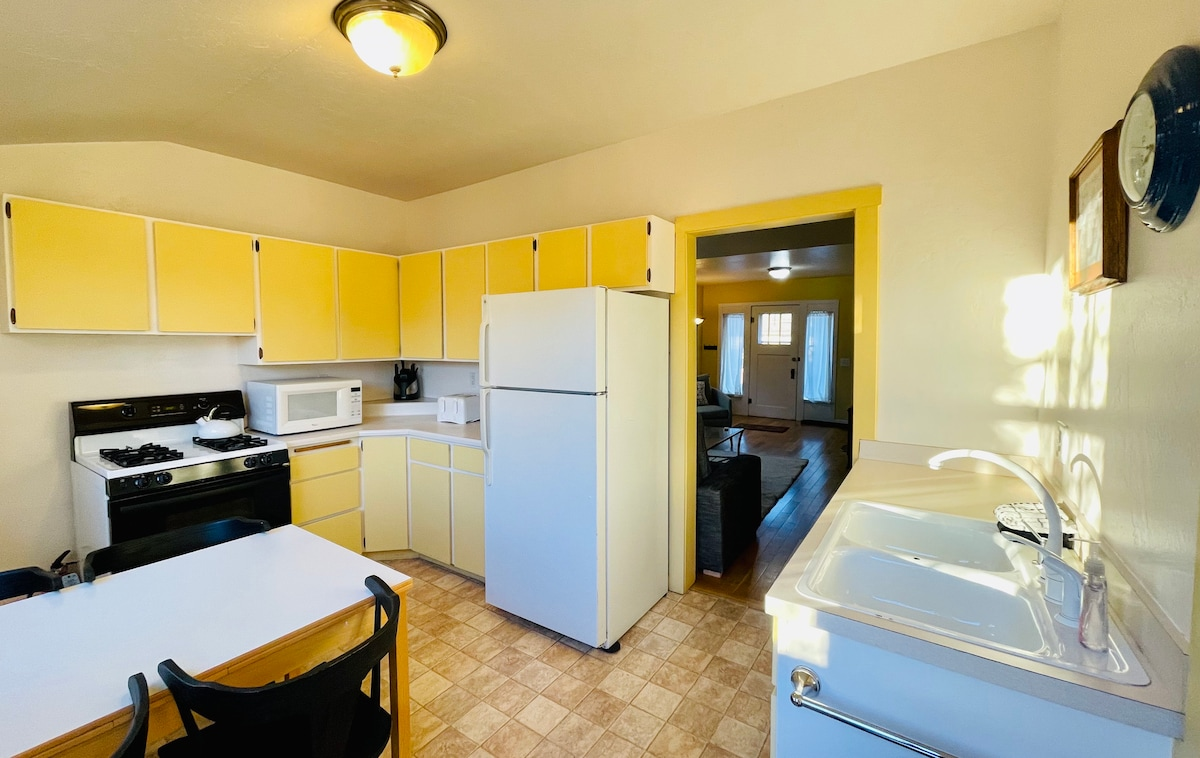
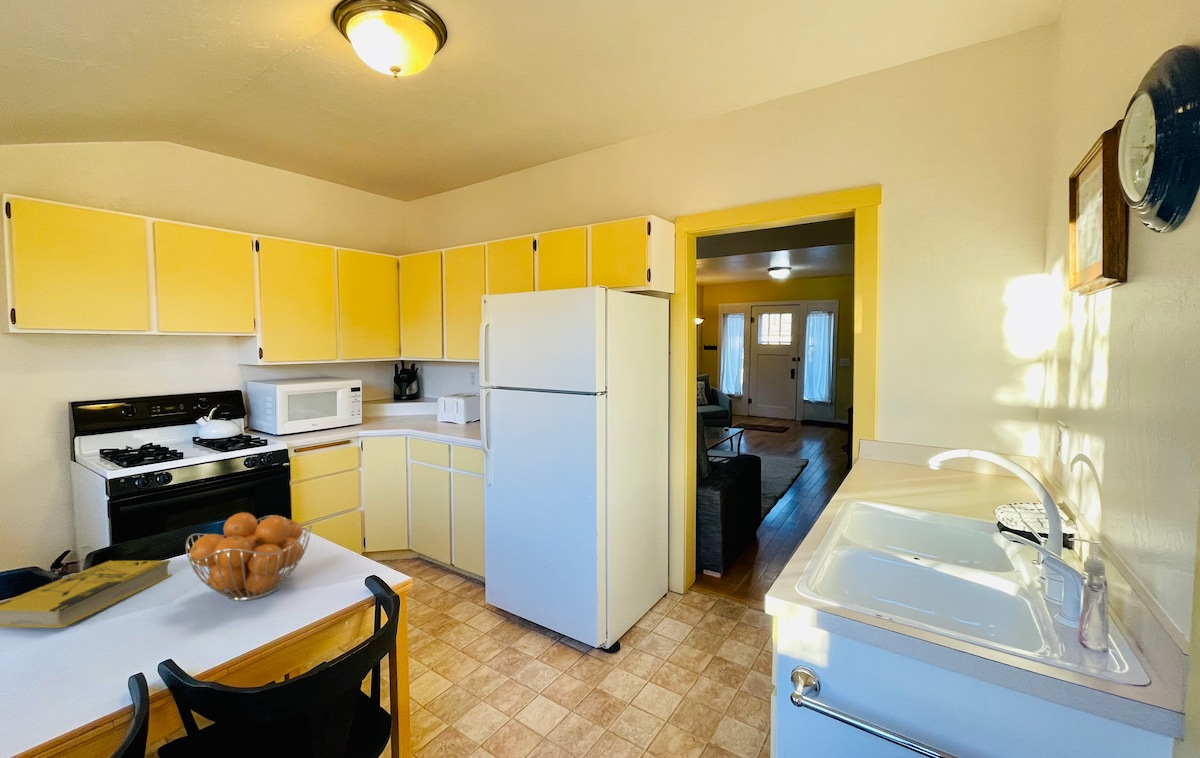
+ book (87, 589)
+ fruit basket (252, 553)
